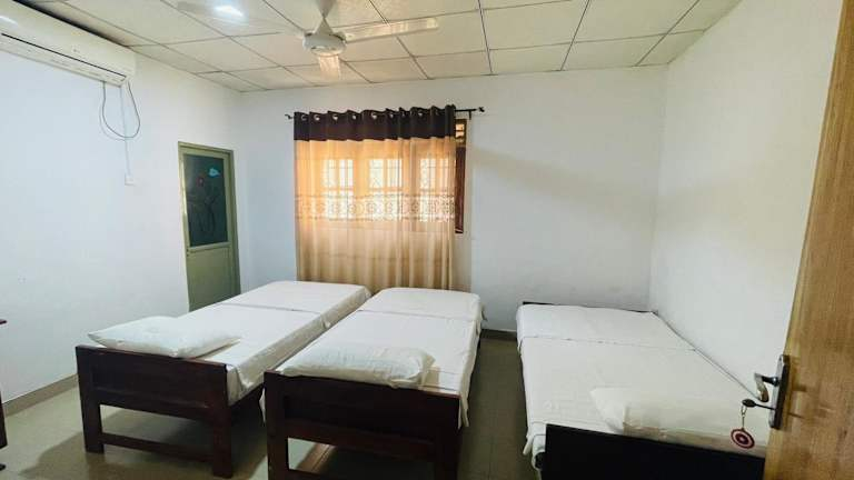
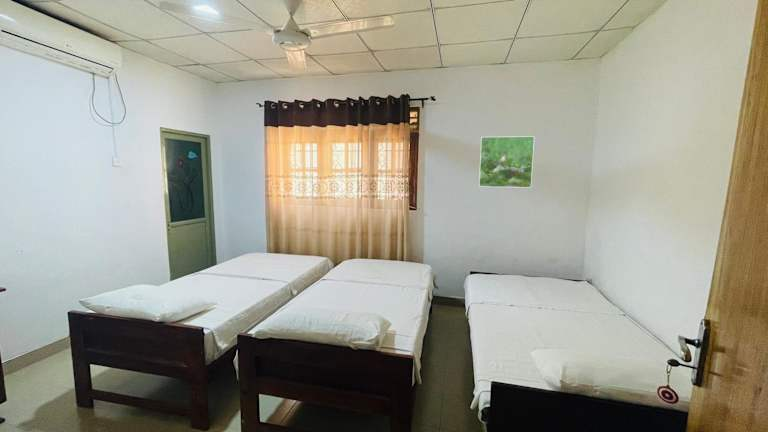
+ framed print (505, 162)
